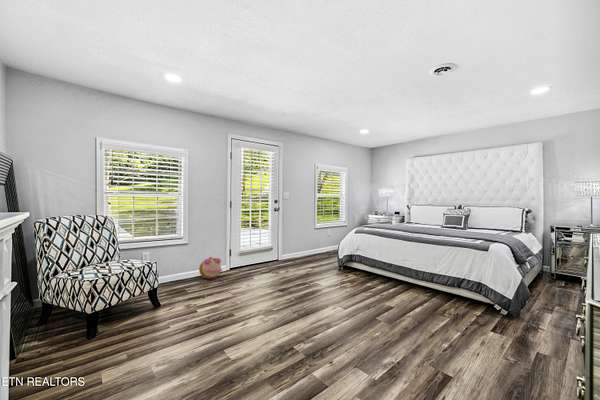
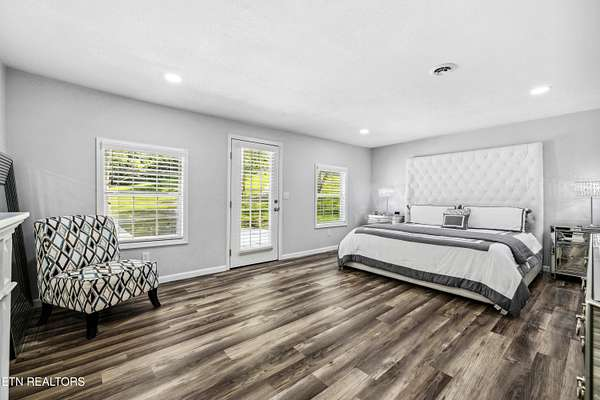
- plush toy (210, 267)
